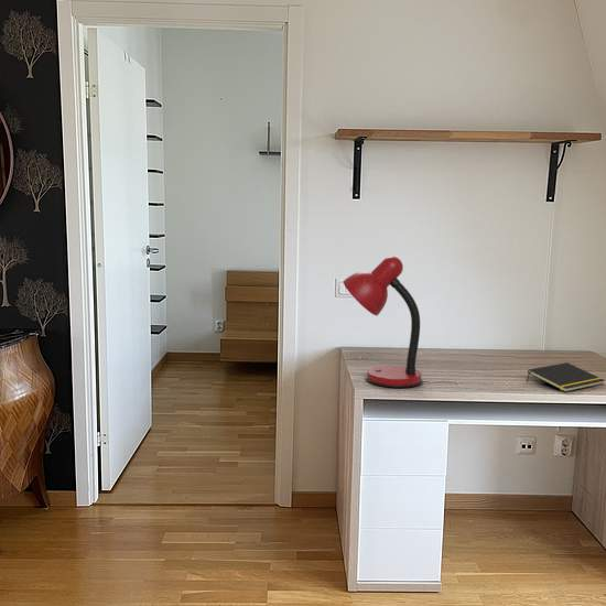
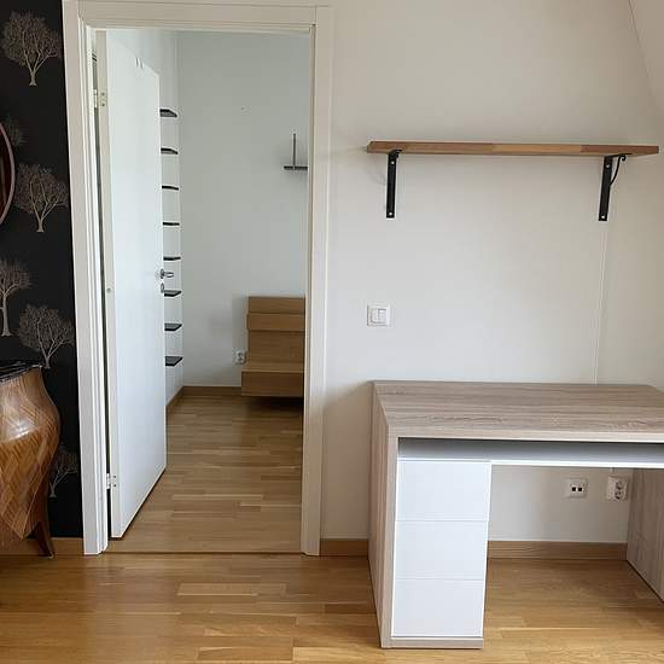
- desk lamp (378, 313)
- notepad (565, 376)
